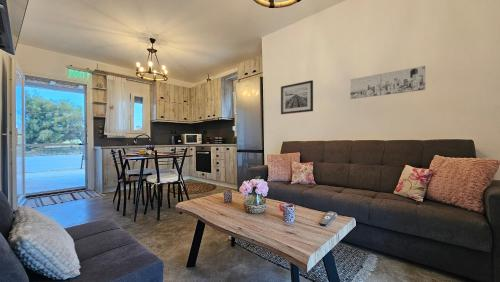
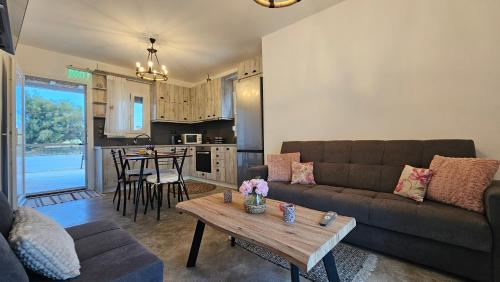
- wall art (296, 98)
- wall art (384, 84)
